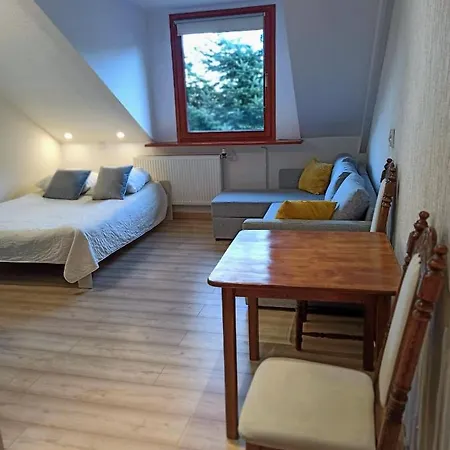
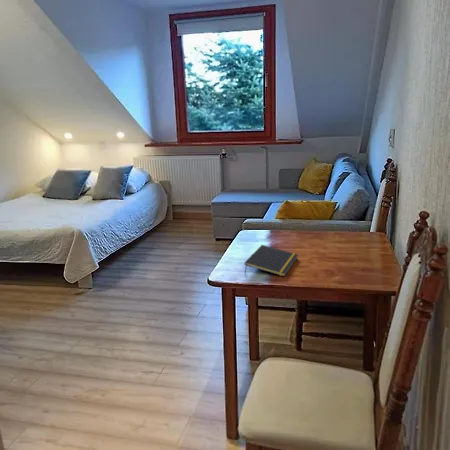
+ notepad (272, 259)
